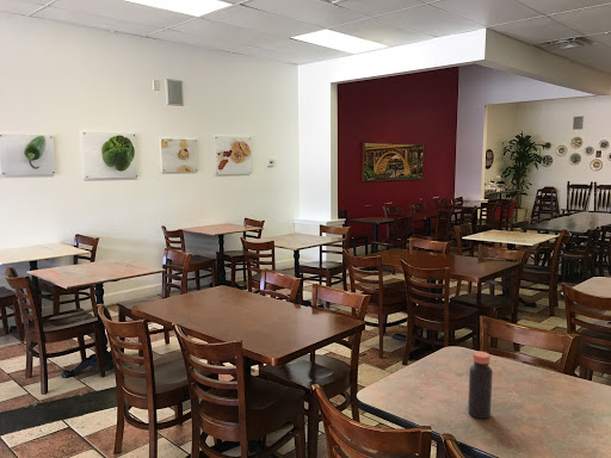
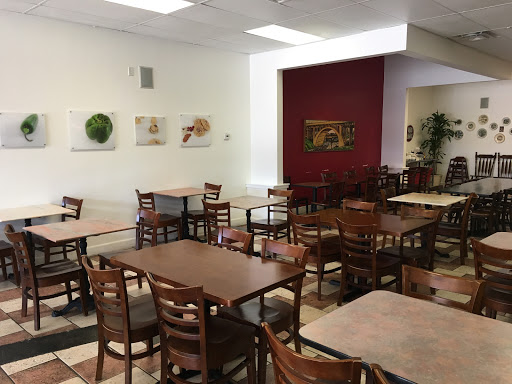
- bottle (480, 384)
